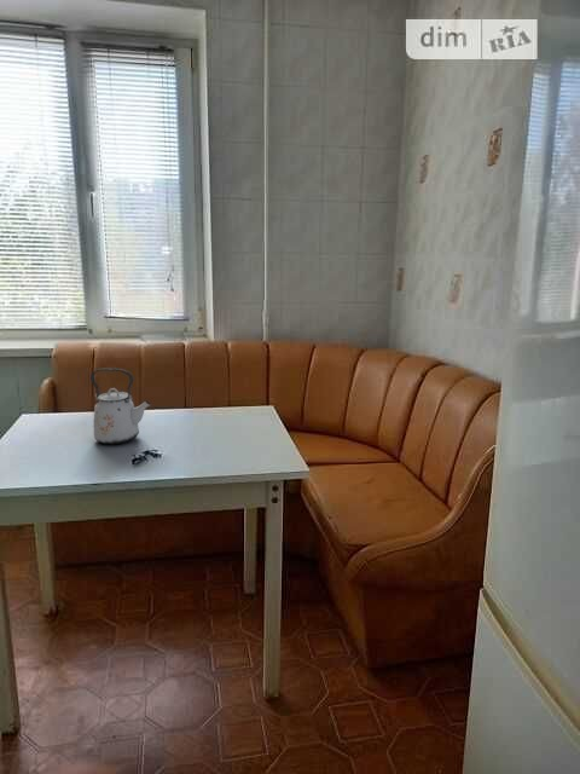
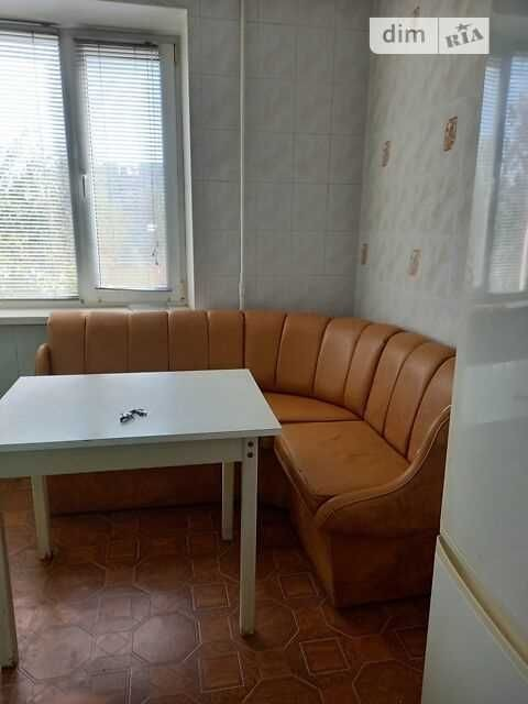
- kettle (122, 405)
